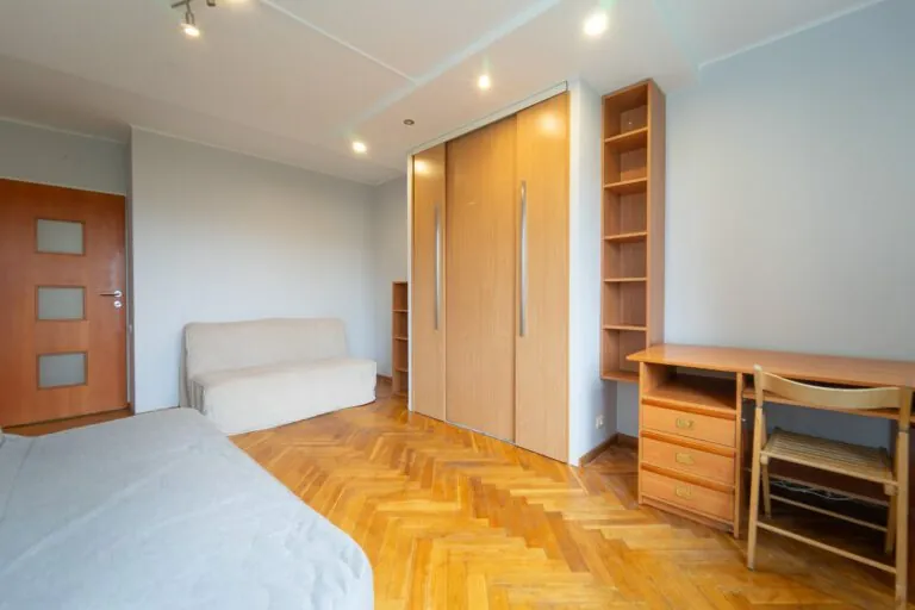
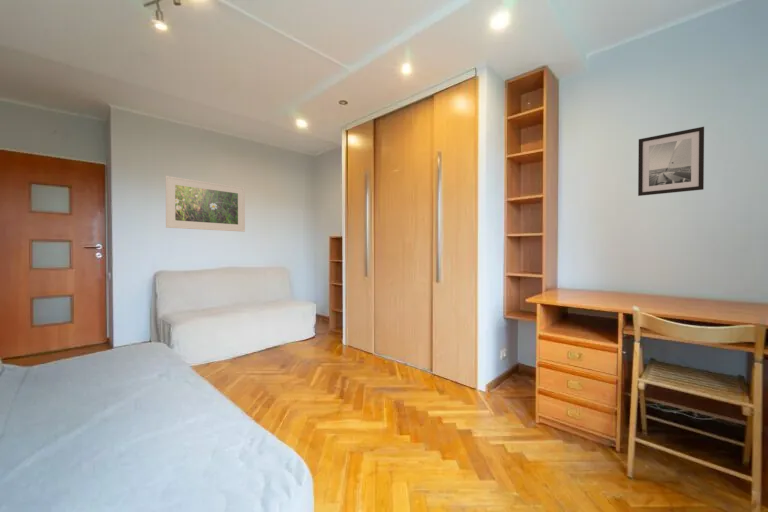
+ wall art (669, 163)
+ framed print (208, 206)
